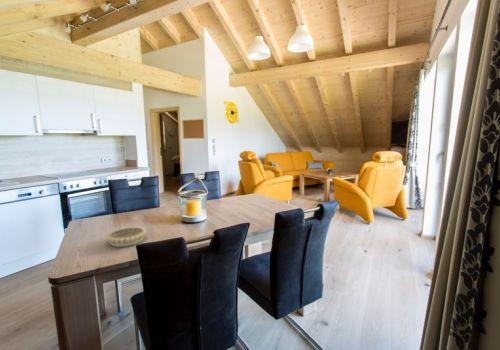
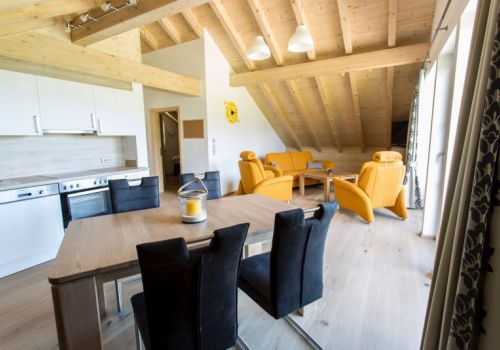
- decorative bowl (127, 236)
